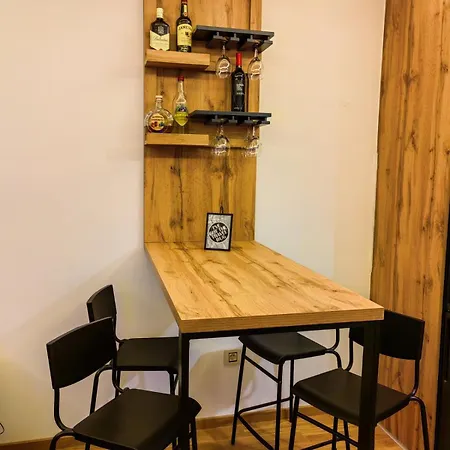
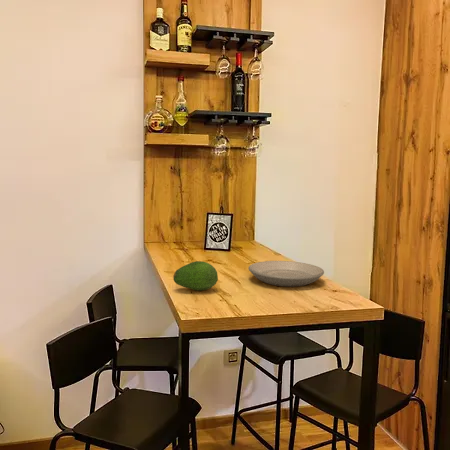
+ plate (285, 274)
+ fruit (195, 275)
